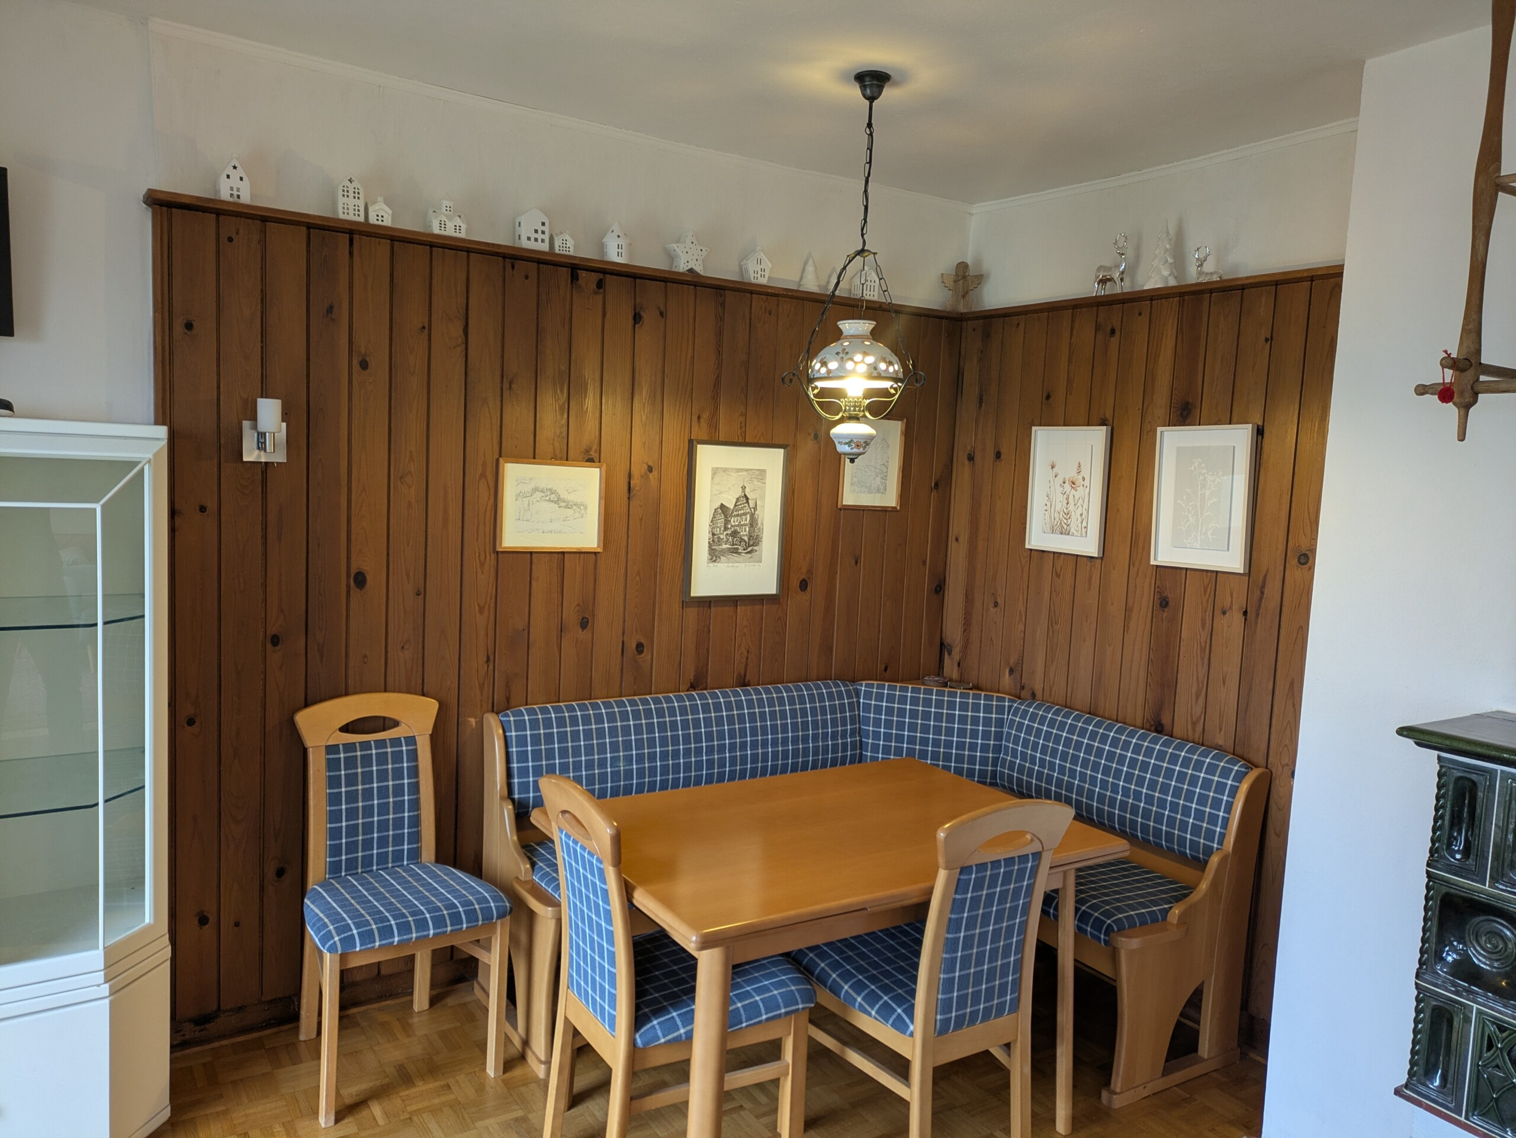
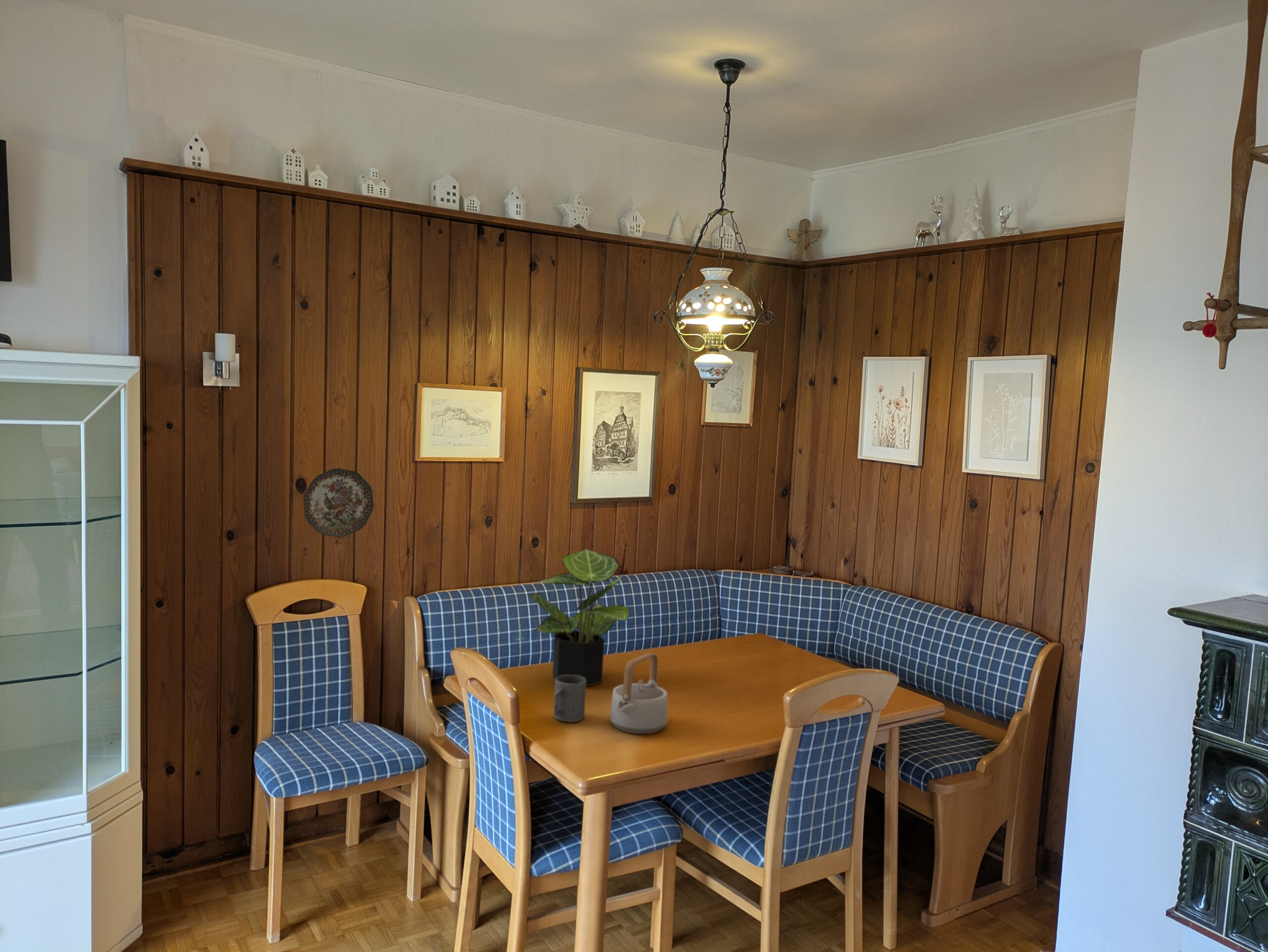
+ mug (567, 699)
+ potted plant (589, 618)
+ decorative plate (338, 502)
+ teapot (637, 692)
